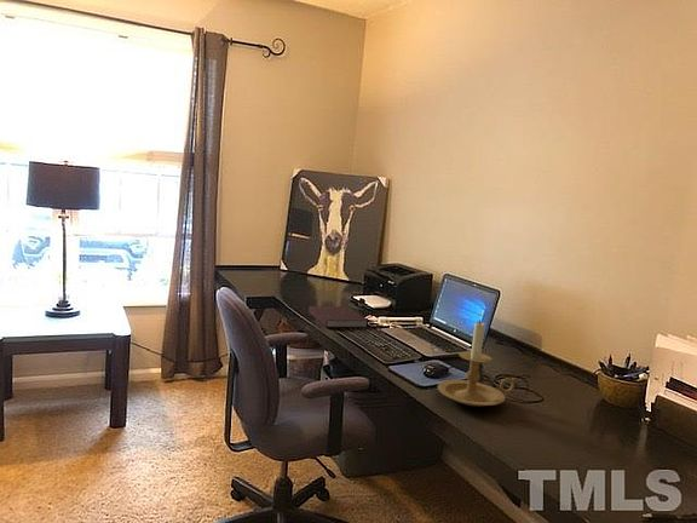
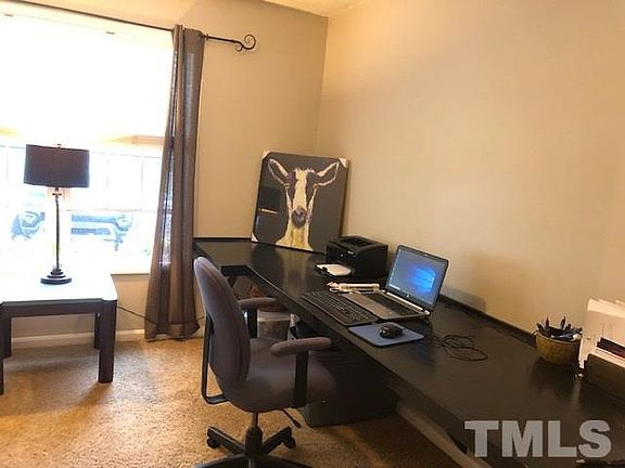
- notebook (336, 316)
- candle holder (474, 360)
